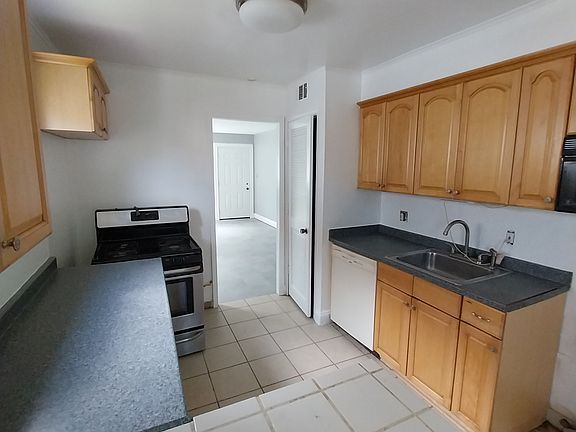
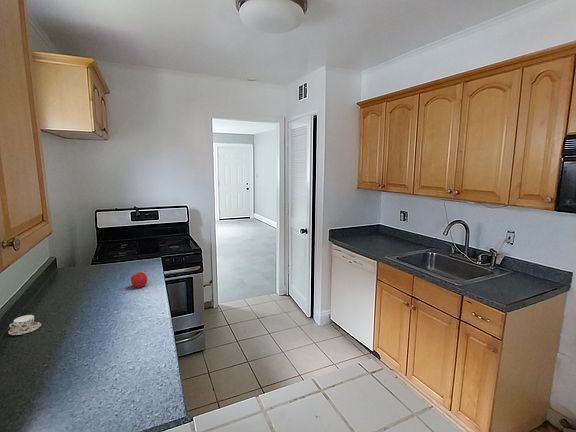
+ teacup (24, 323)
+ fruit (139, 279)
